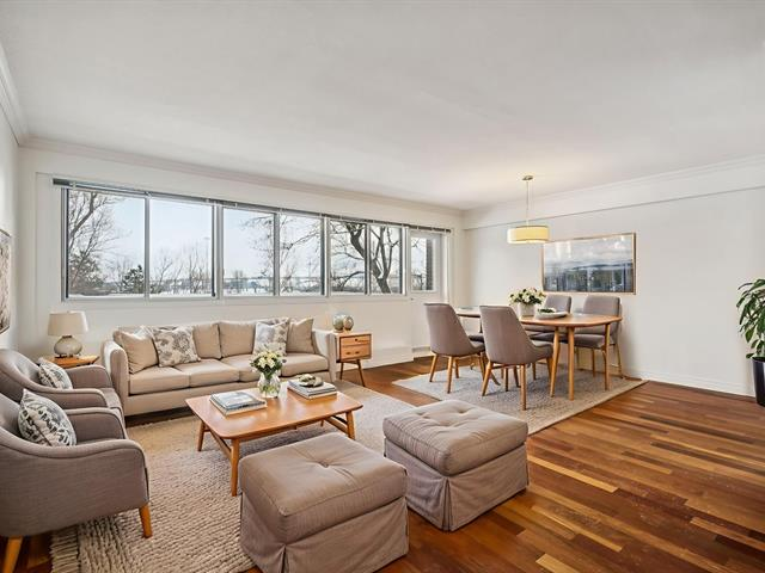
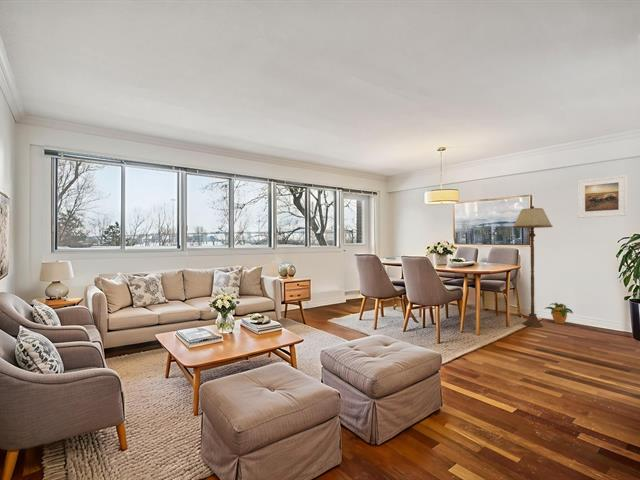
+ potted plant (557, 311)
+ floor lamp (532, 265)
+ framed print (601, 197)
